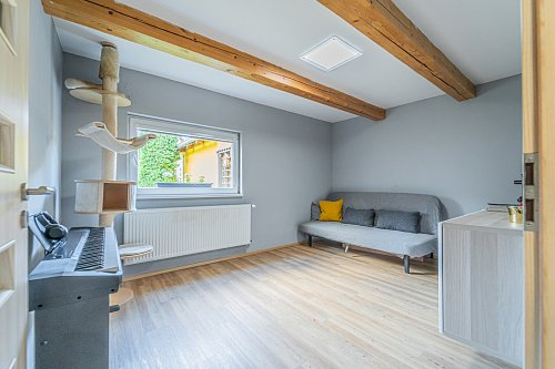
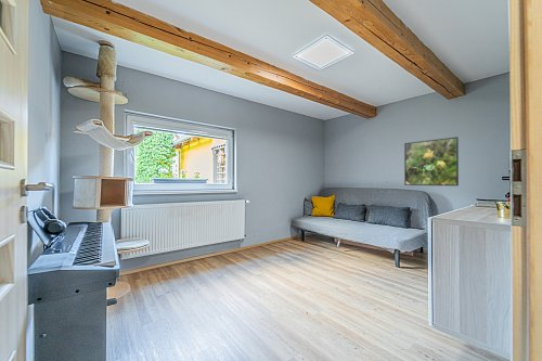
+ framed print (429, 163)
